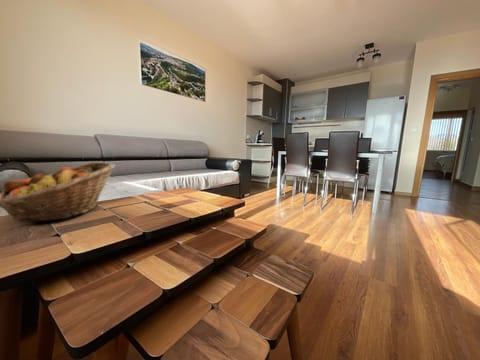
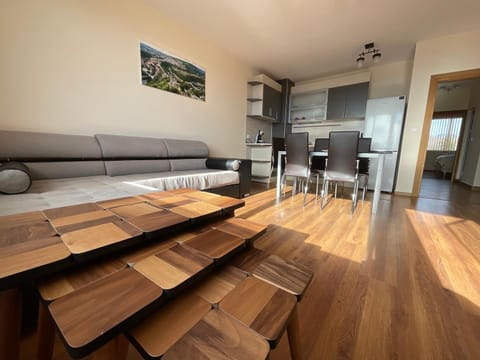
- fruit basket (62, 186)
